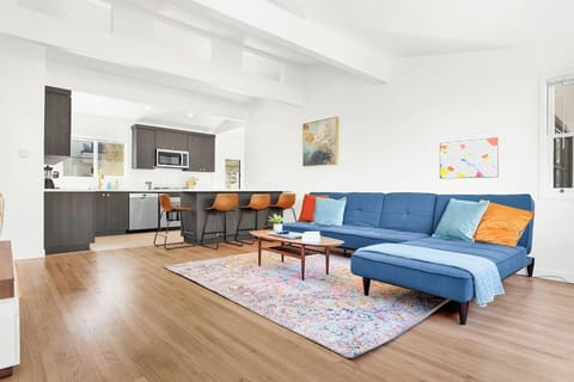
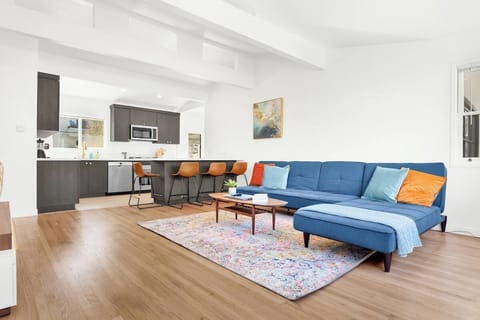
- wall art (466, 159)
